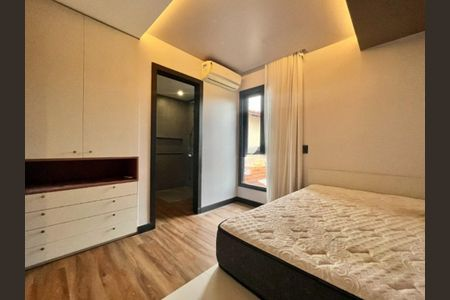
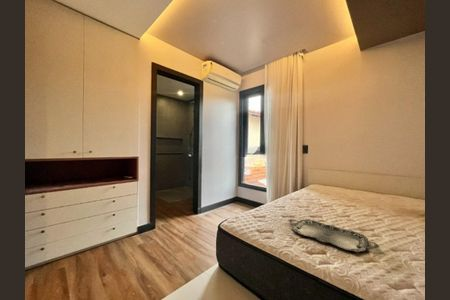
+ serving tray (327, 232)
